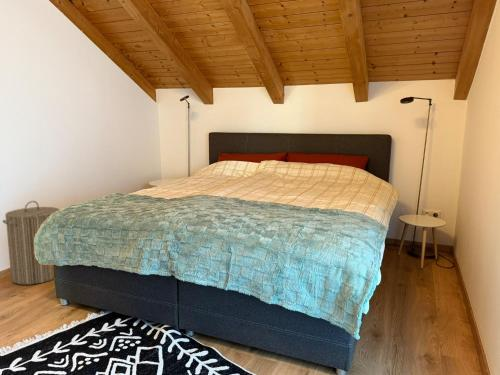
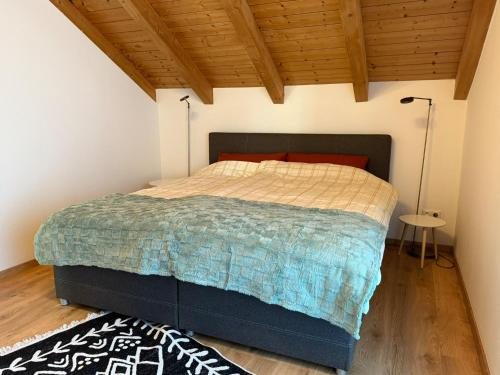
- laundry hamper (33, 238)
